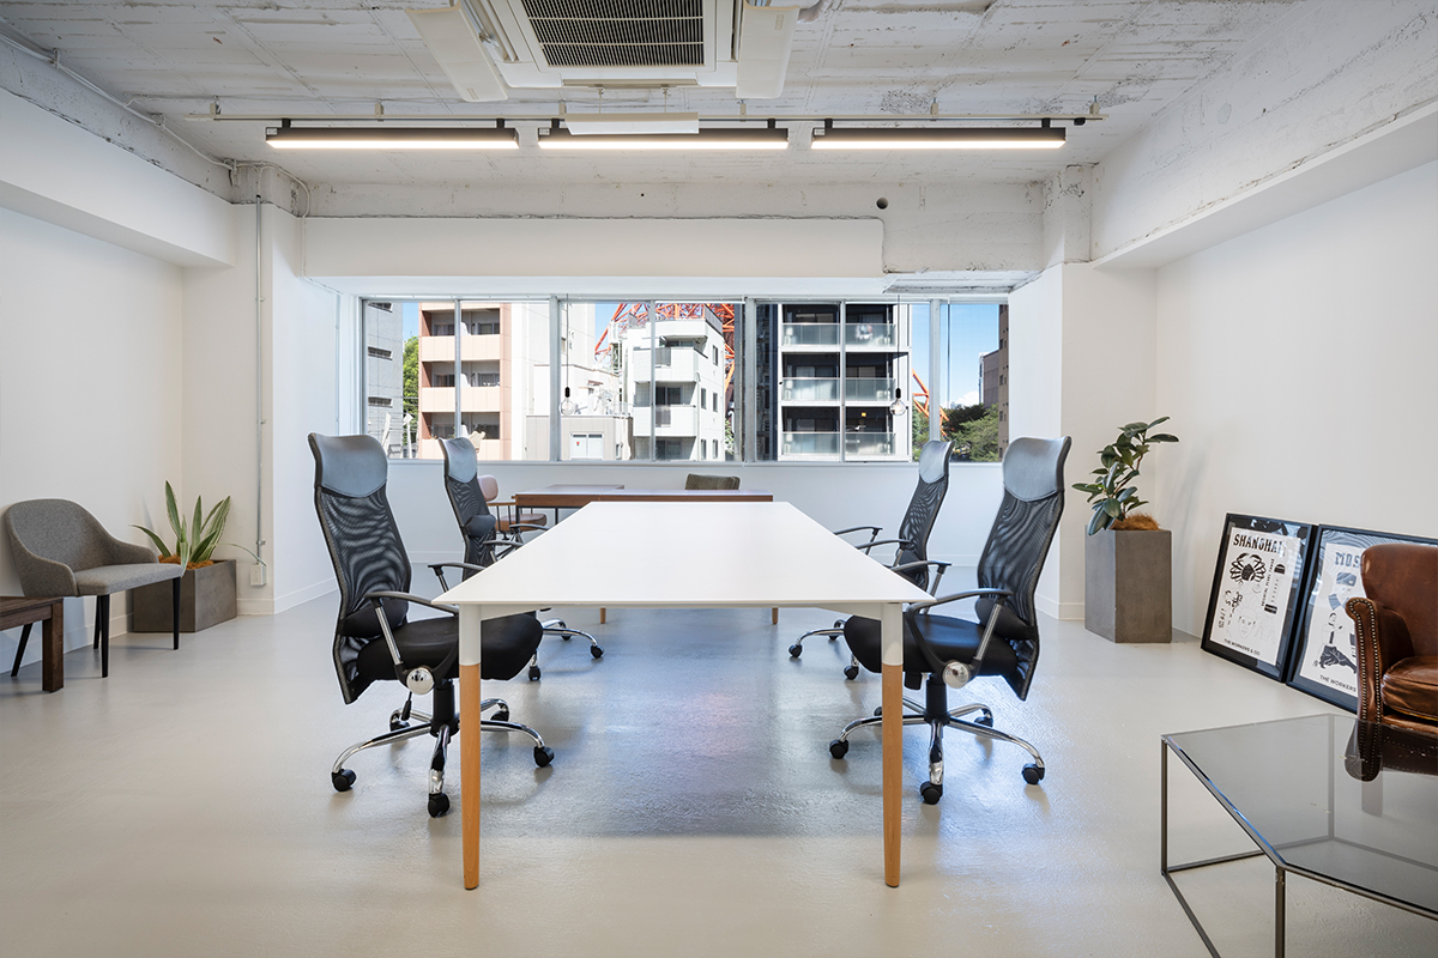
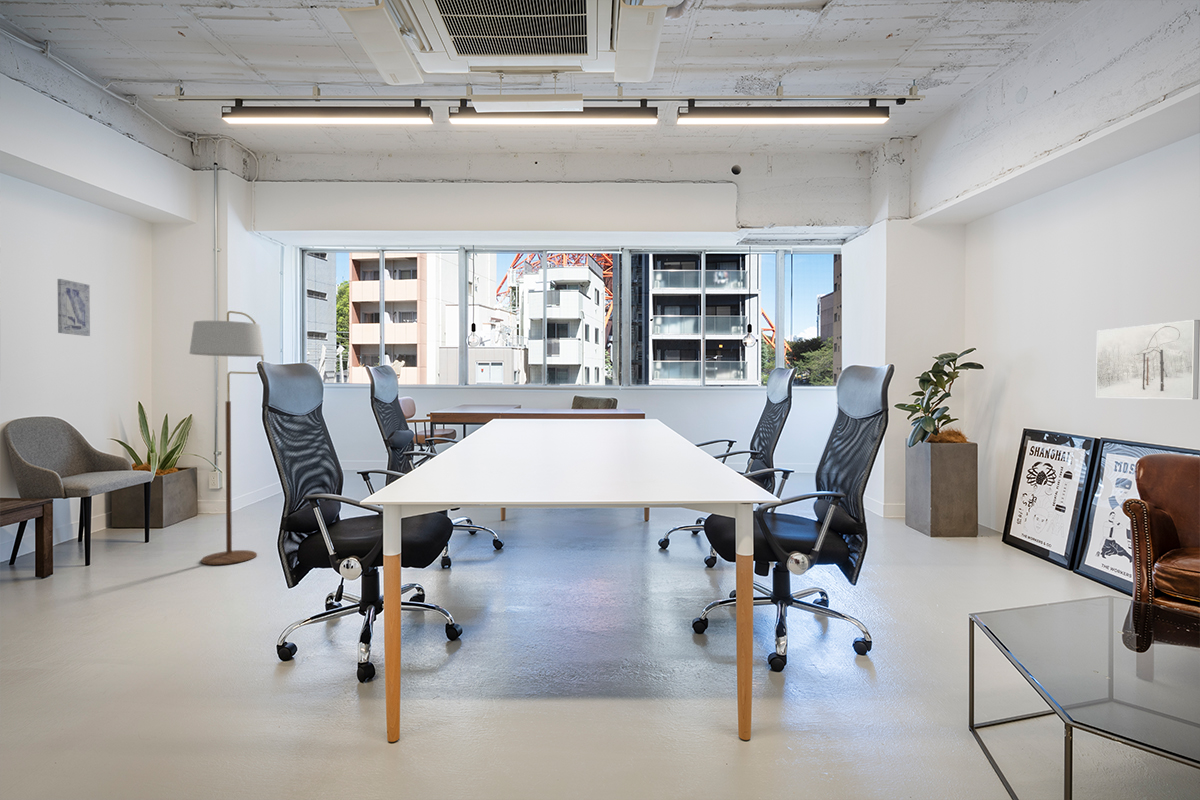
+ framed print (1143, 362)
+ wall art (74, 308)
+ floor lamp (230, 434)
